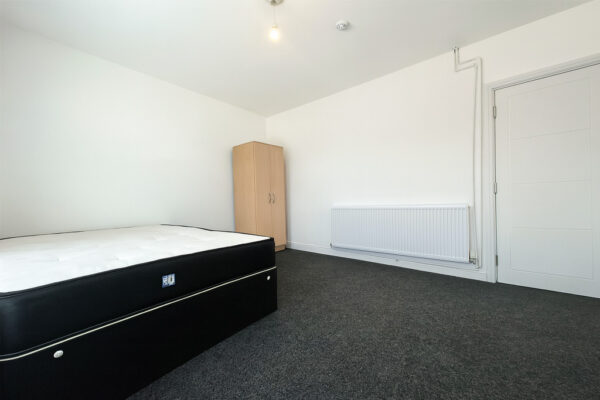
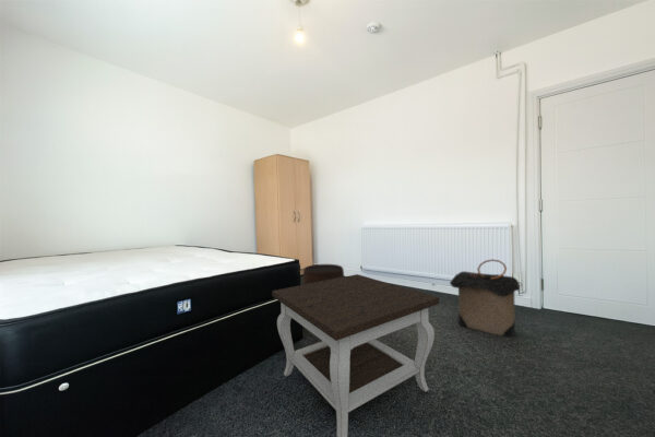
+ stool (321, 281)
+ laundry hamper (484, 294)
+ side table (350, 338)
